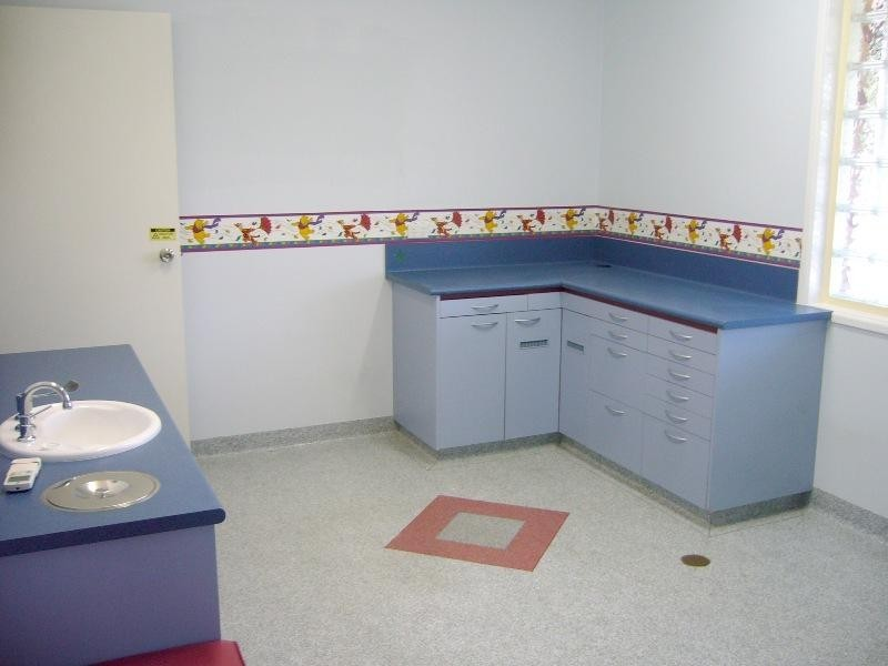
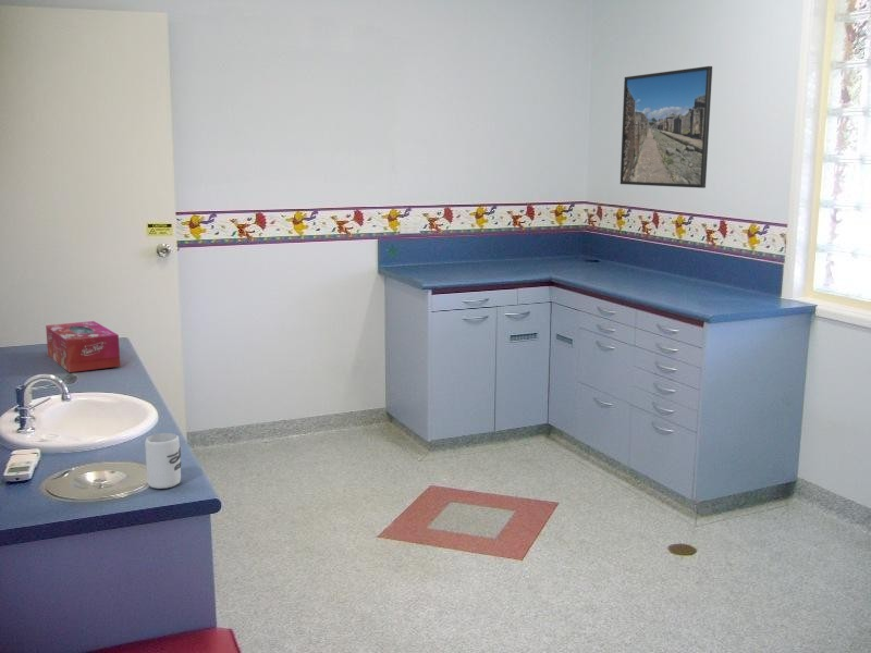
+ tissue box (82, 345)
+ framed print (662, 130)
+ cup (163, 460)
